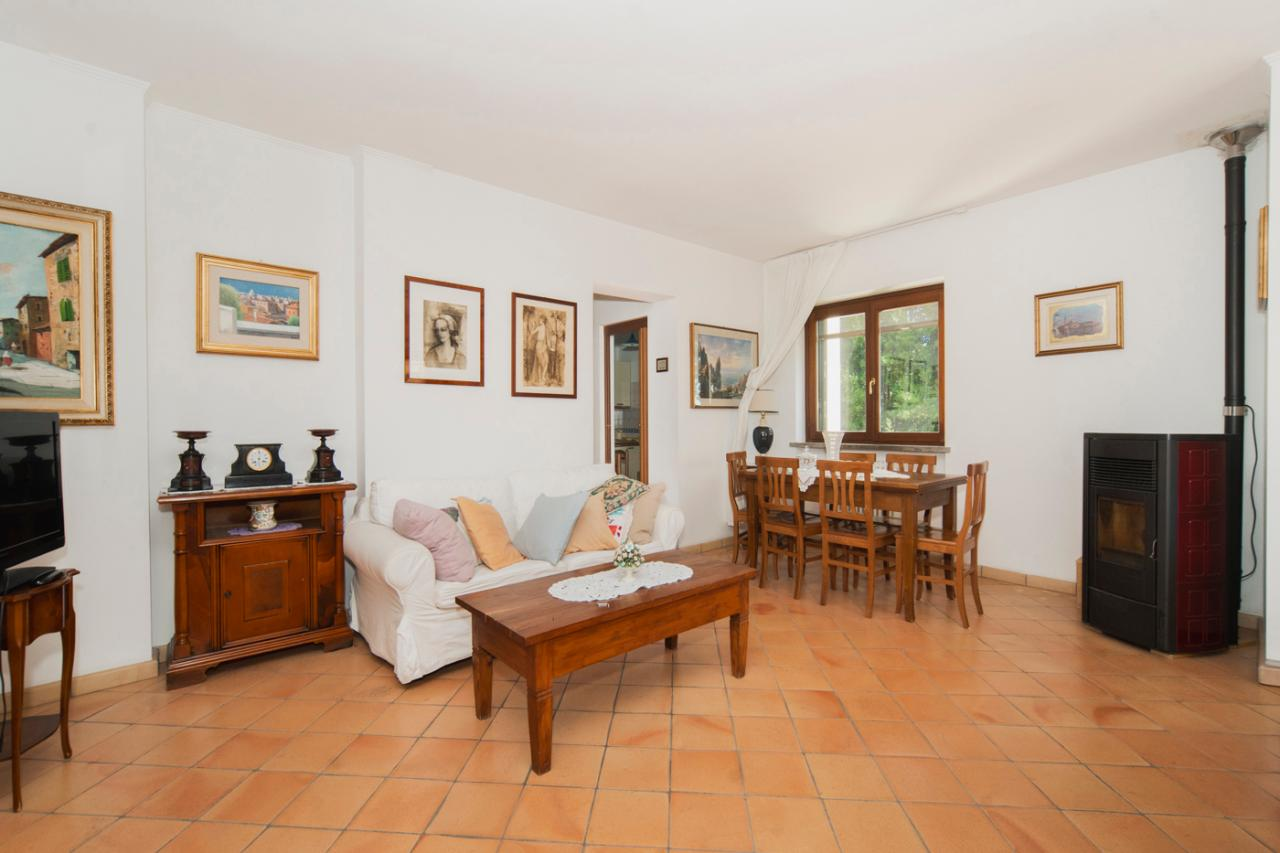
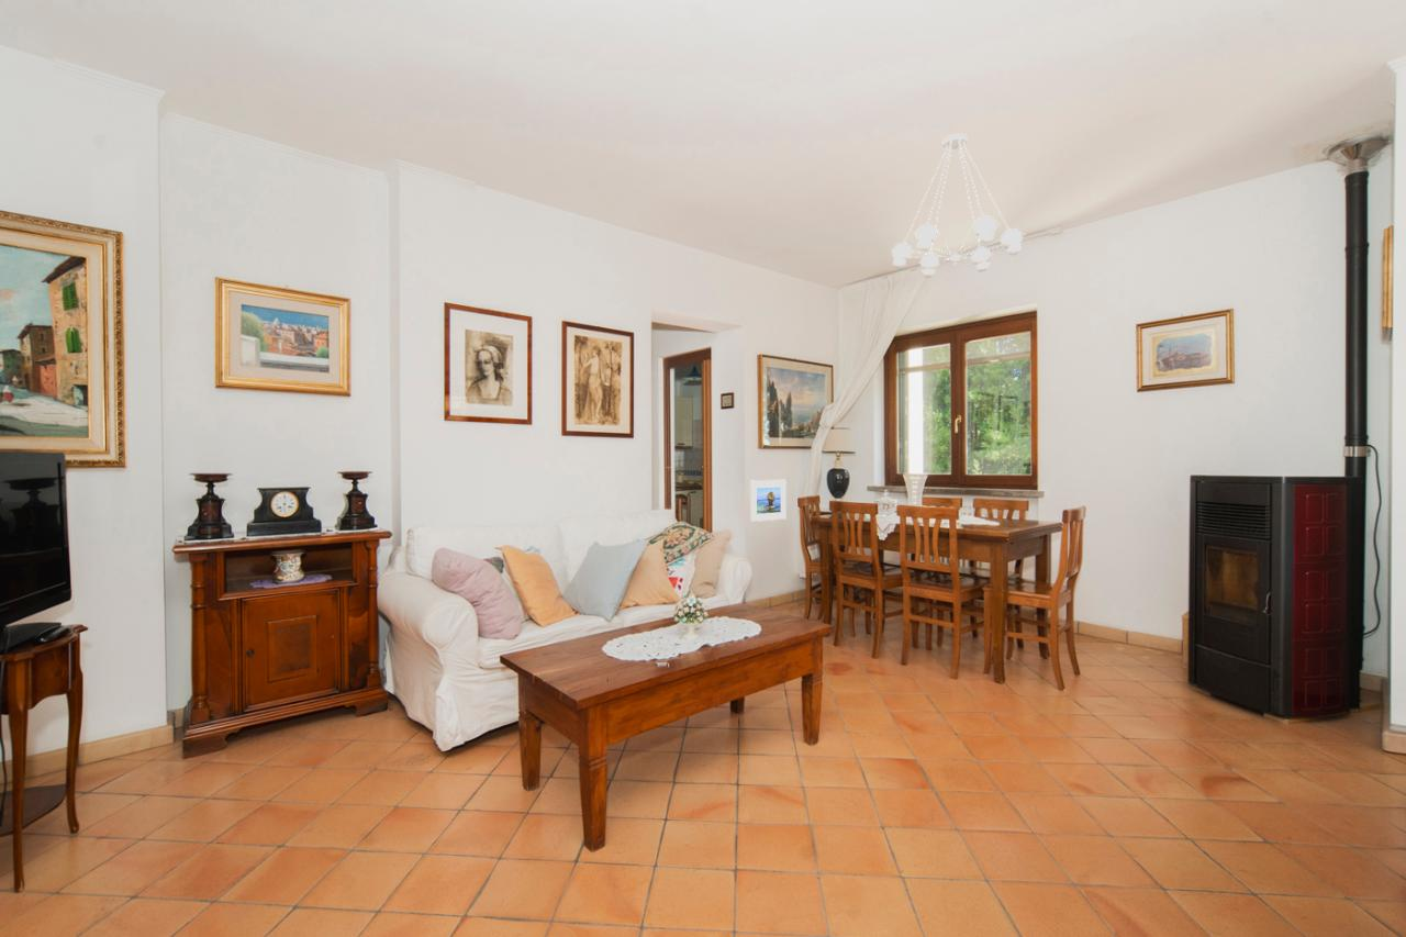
+ chandelier (940, 200)
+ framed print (768, 500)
